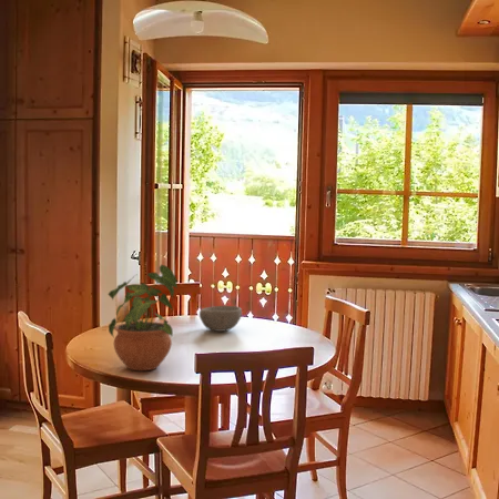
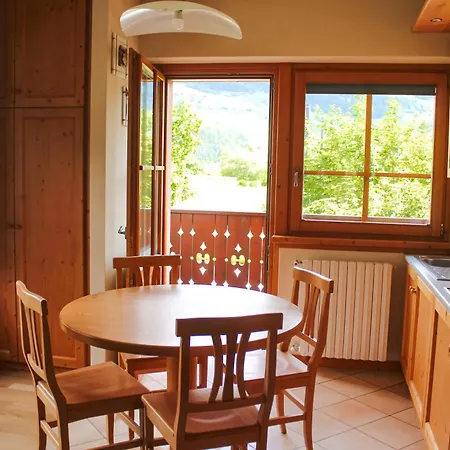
- potted plant (149, 315)
- bowl (220, 318)
